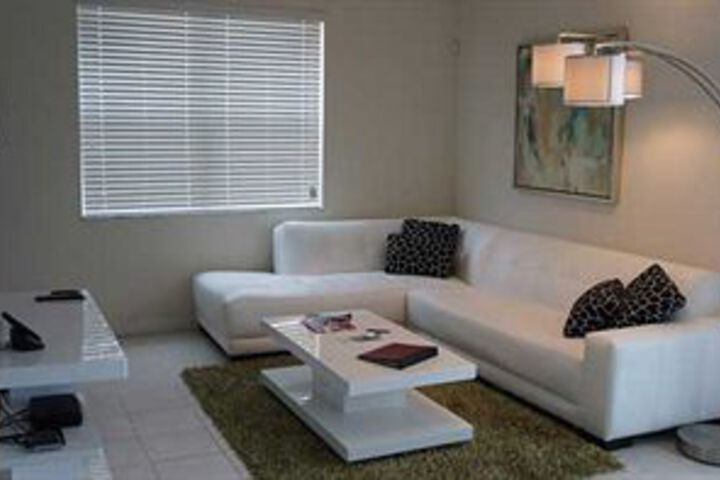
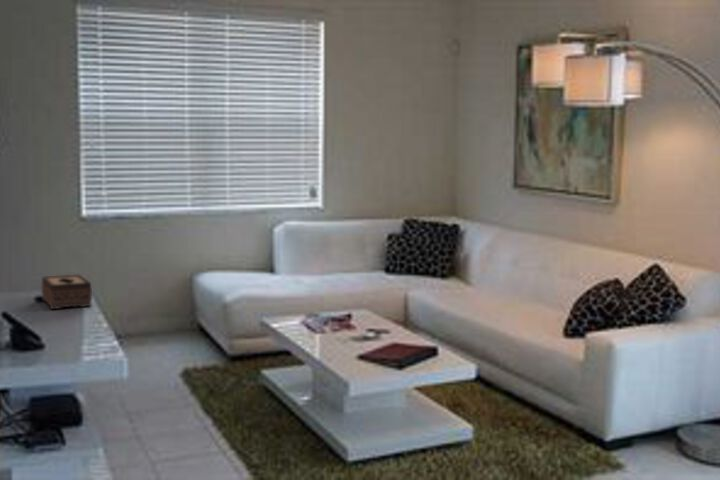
+ tissue box (66, 291)
